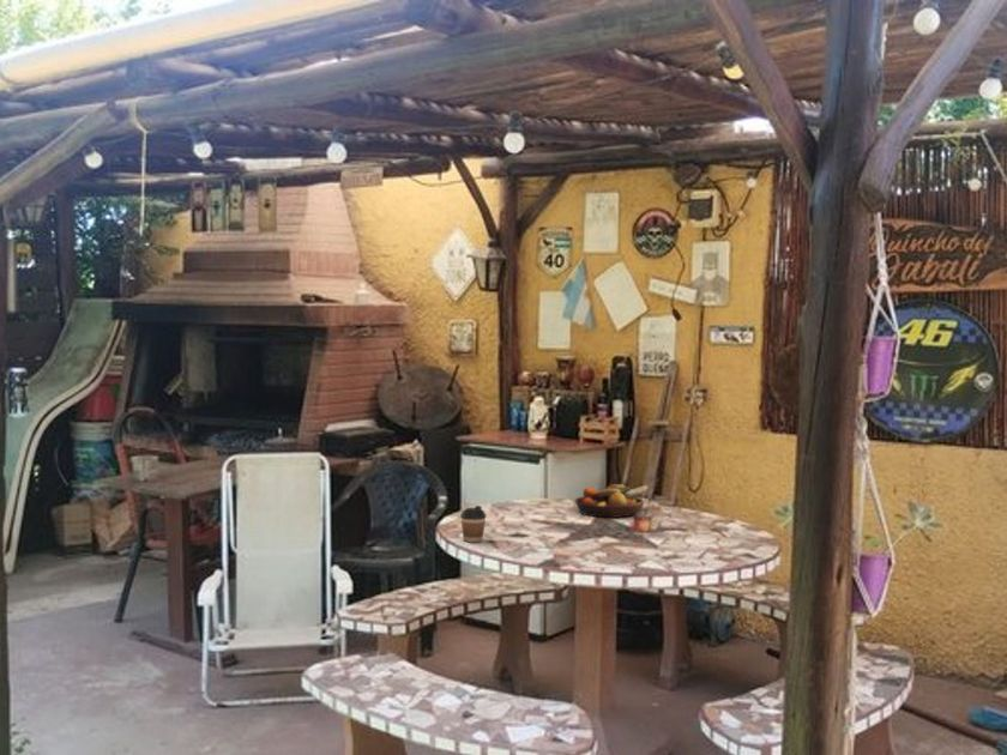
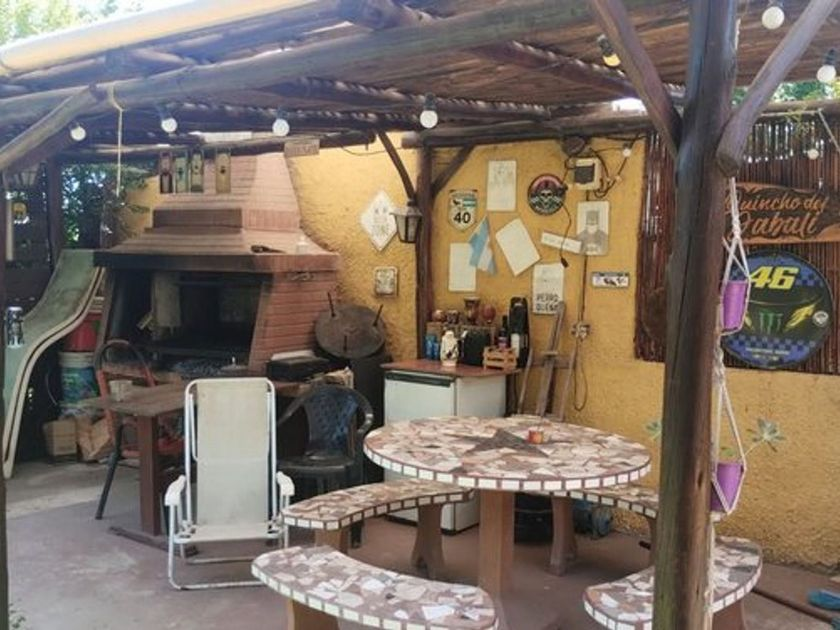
- coffee cup (472, 523)
- fruit bowl (609, 496)
